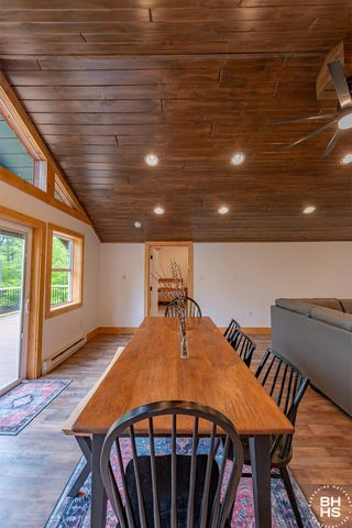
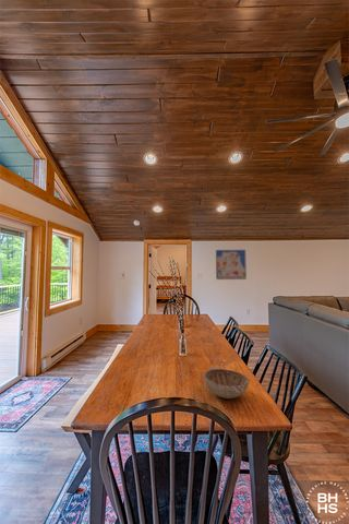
+ decorative bowl (226, 385)
+ wall art (230, 264)
